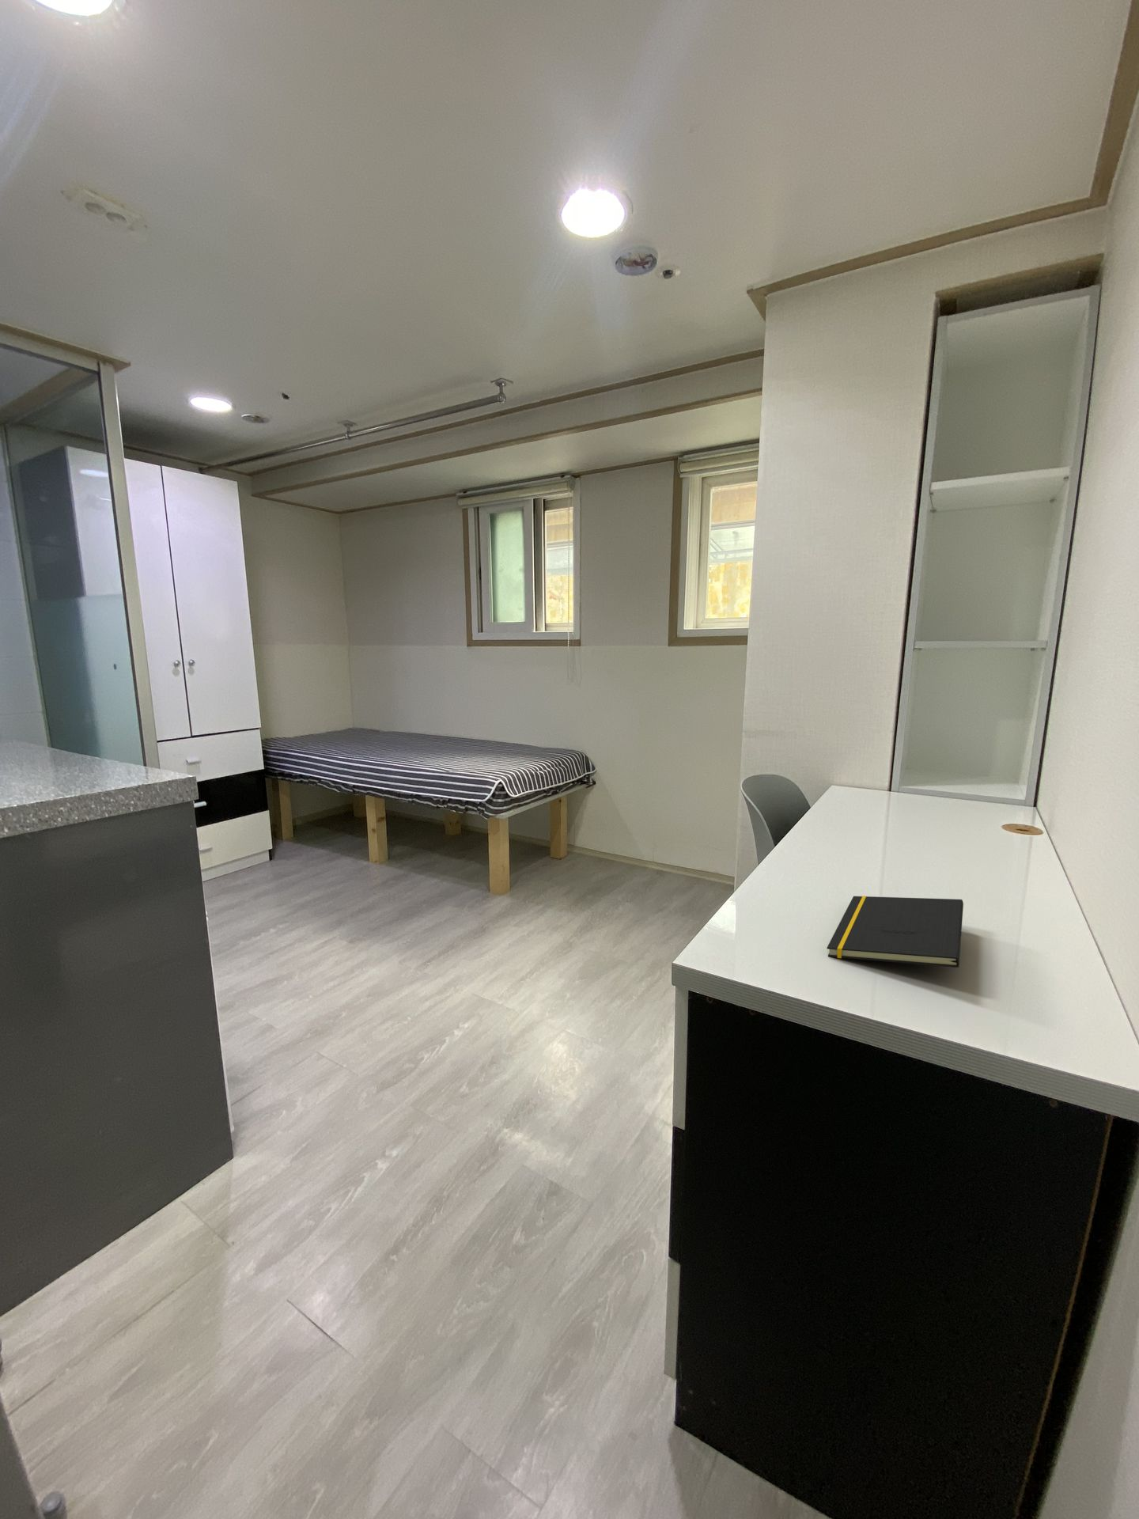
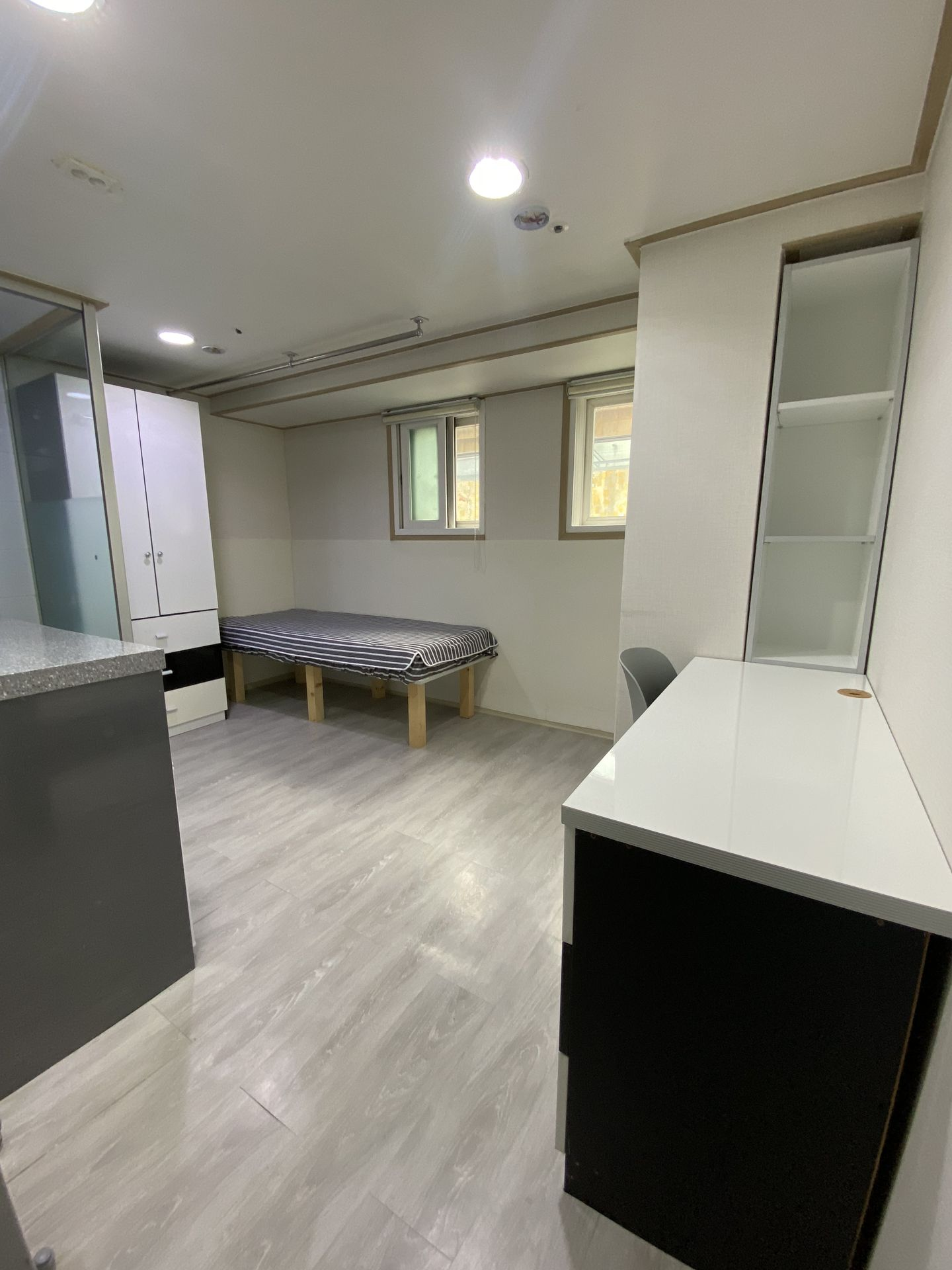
- notepad (897, 927)
